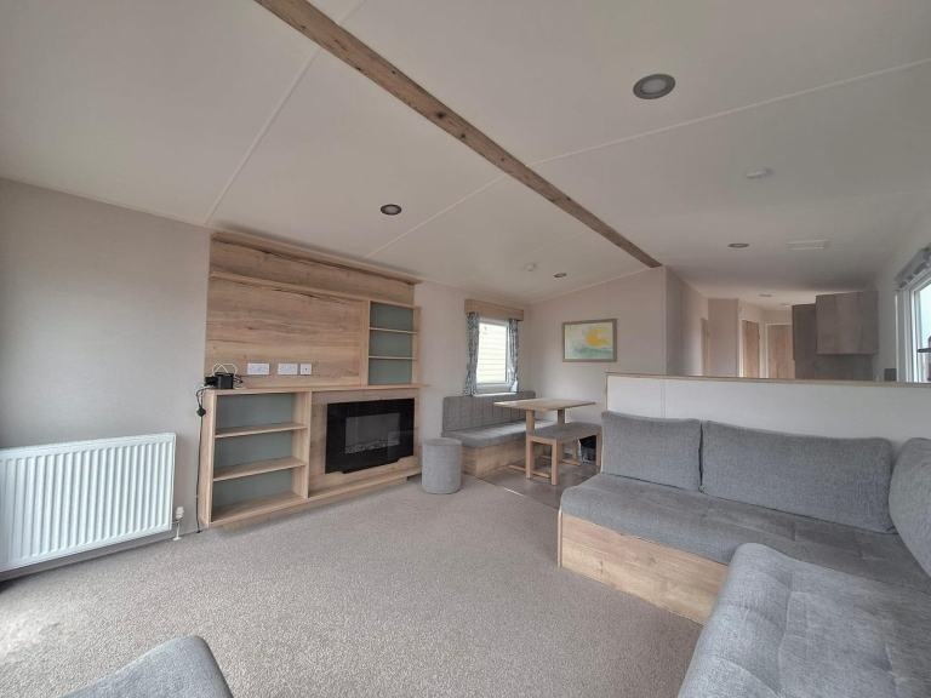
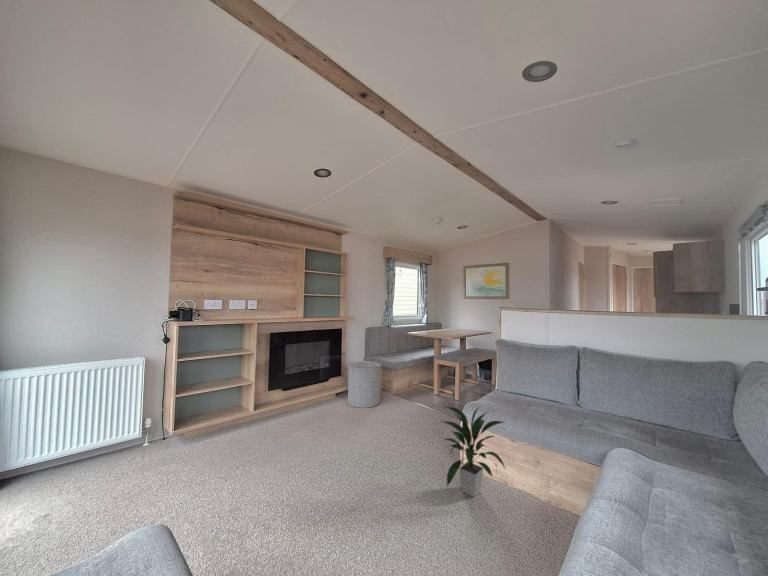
+ indoor plant (468, 447)
